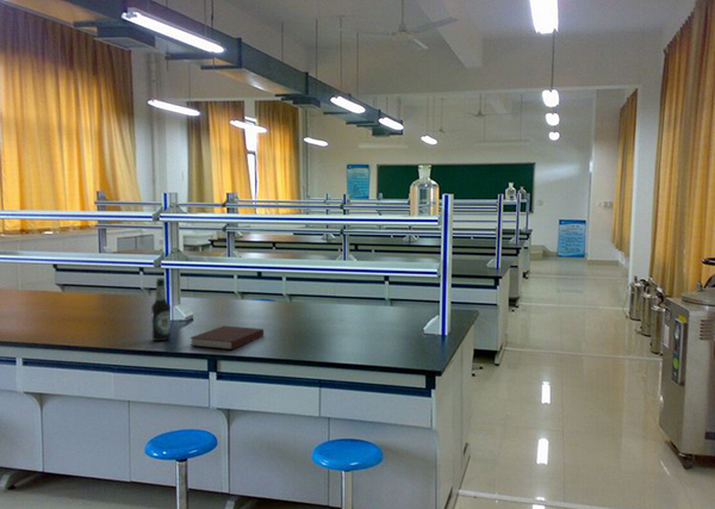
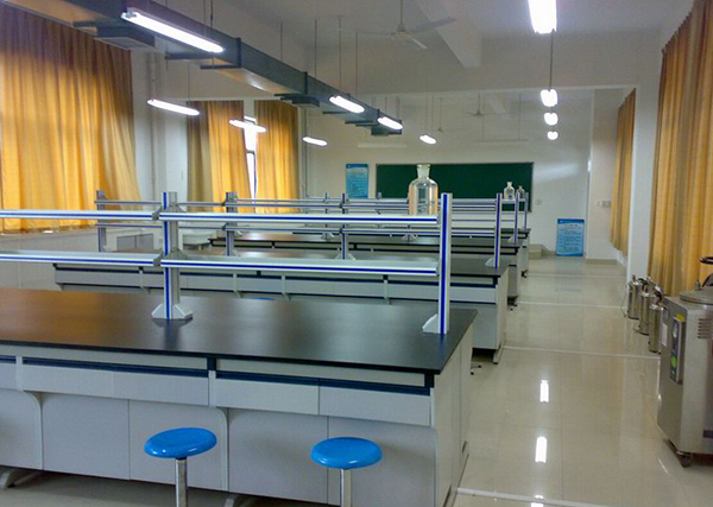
- bottle (161, 309)
- notebook (228, 336)
